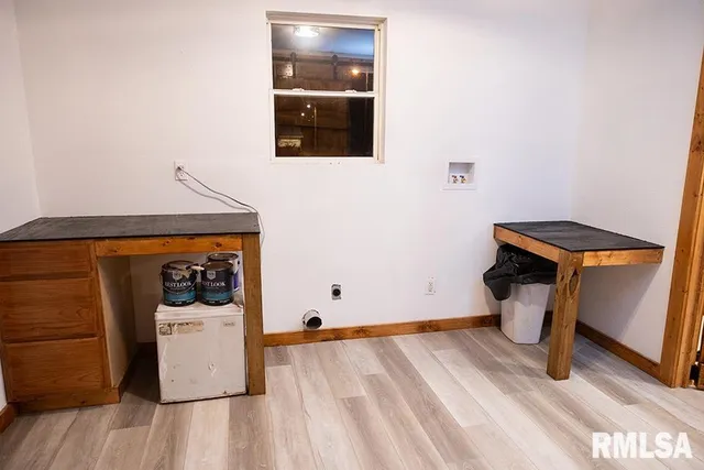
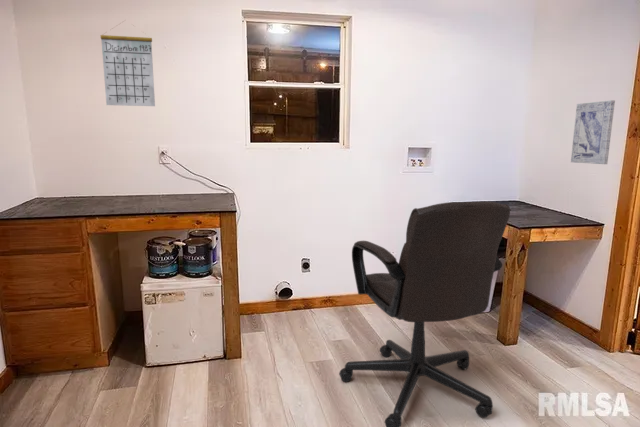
+ chair (422, 293)
+ wall art (591, 133)
+ calendar (128, 63)
